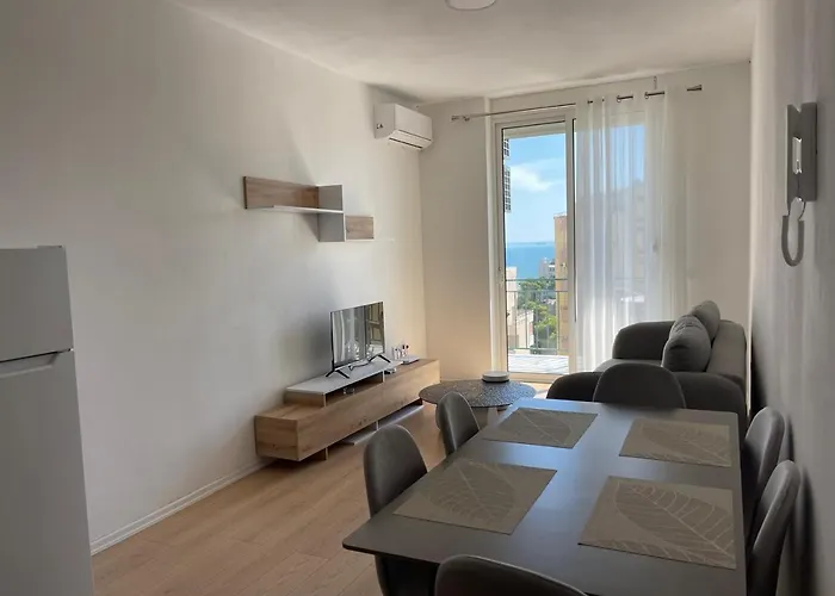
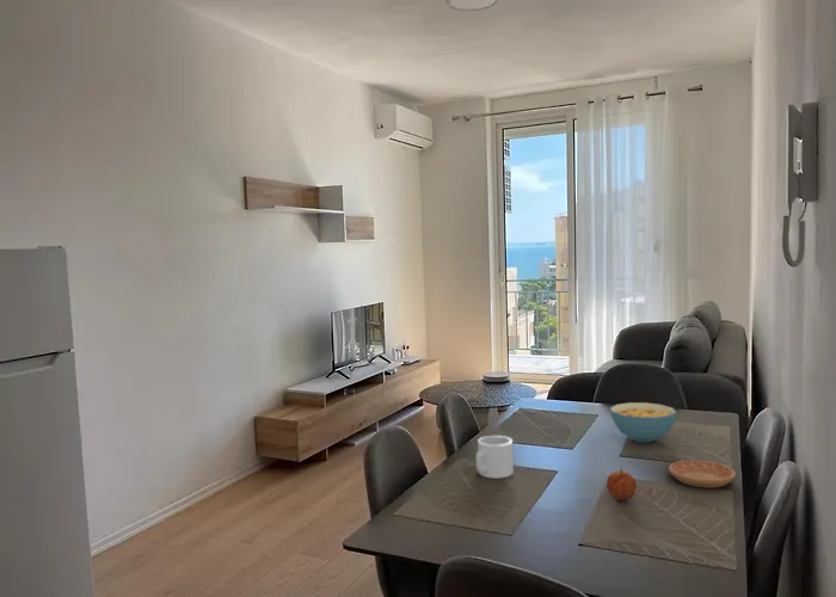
+ saucer (701, 474)
+ cereal bowl (643, 424)
+ fruit (621, 482)
+ mug (494, 457)
